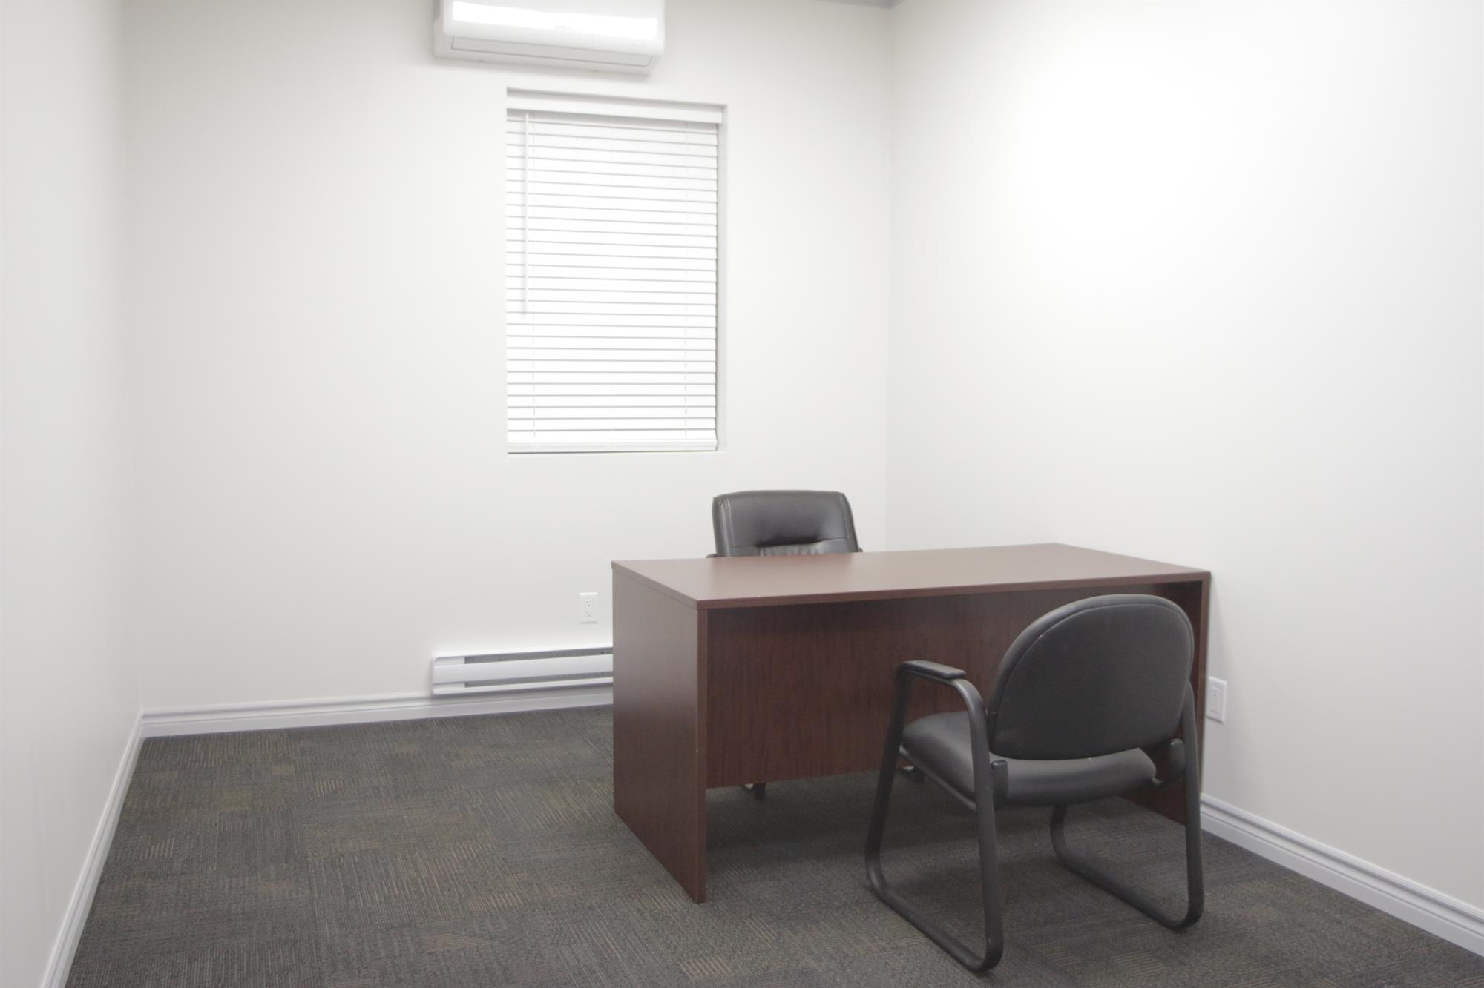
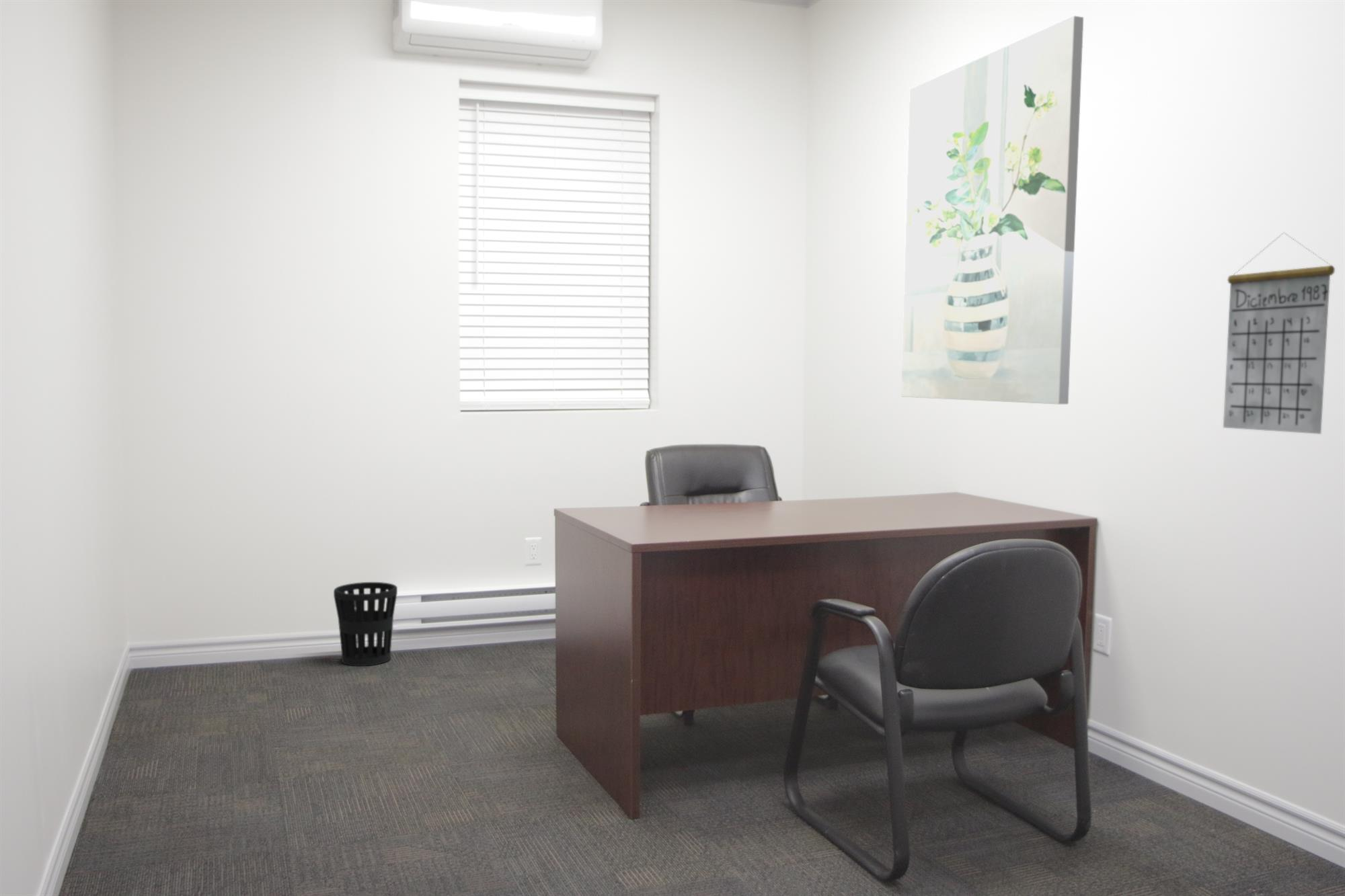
+ wastebasket (366, 623)
+ wall art (981, 231)
+ calendar (1275, 332)
